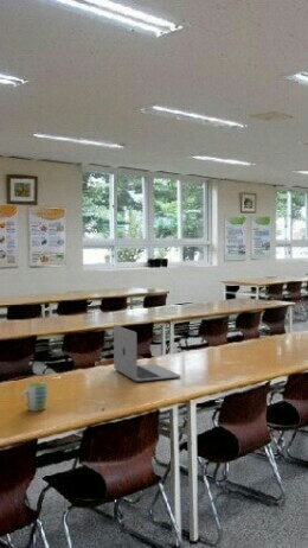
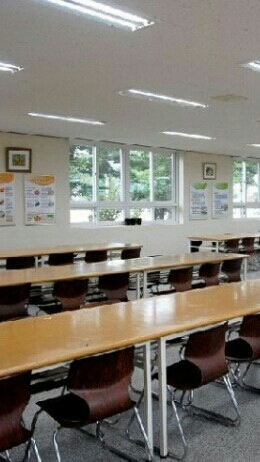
- mug (33, 396)
- laptop (136, 350)
